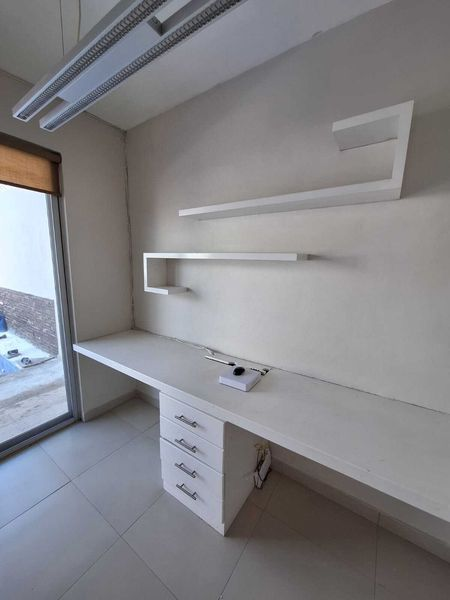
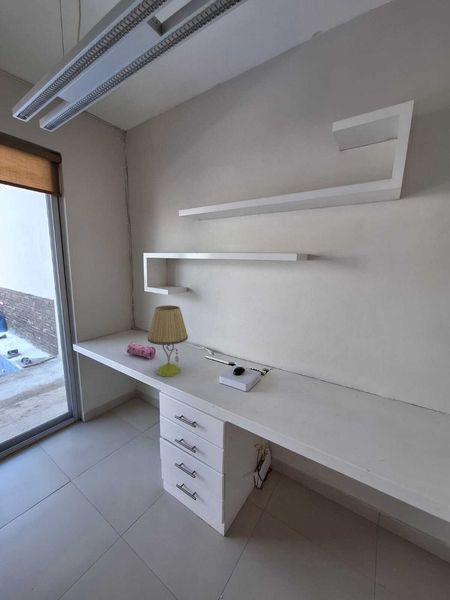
+ pencil case (141, 350)
+ table lamp (168, 340)
